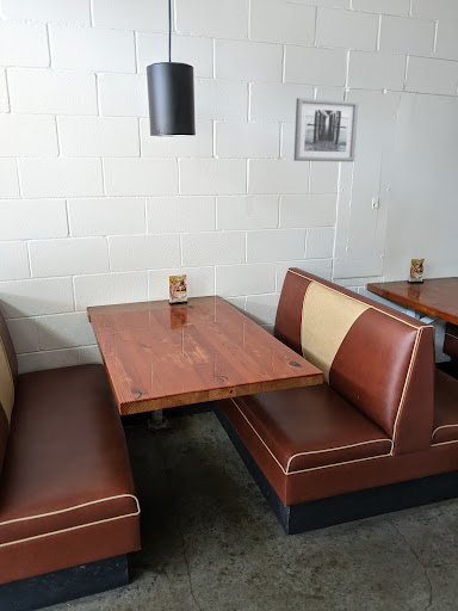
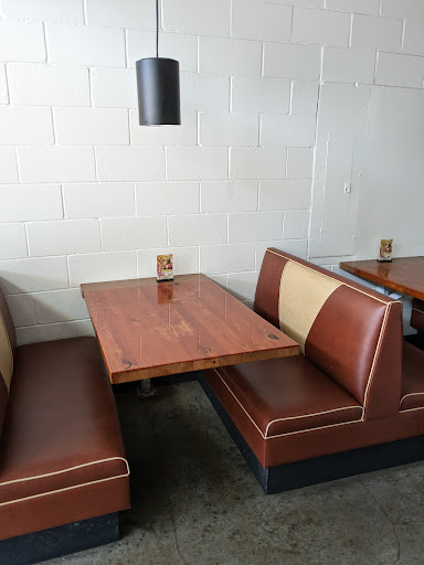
- wall art (326, 130)
